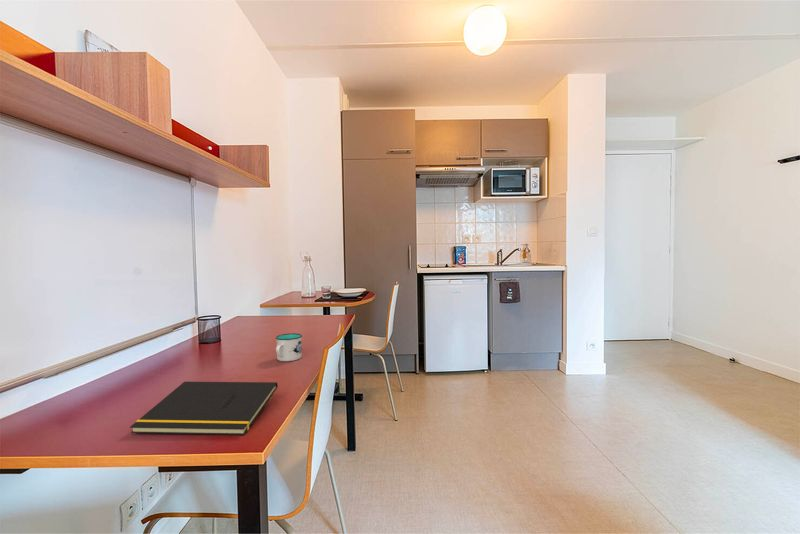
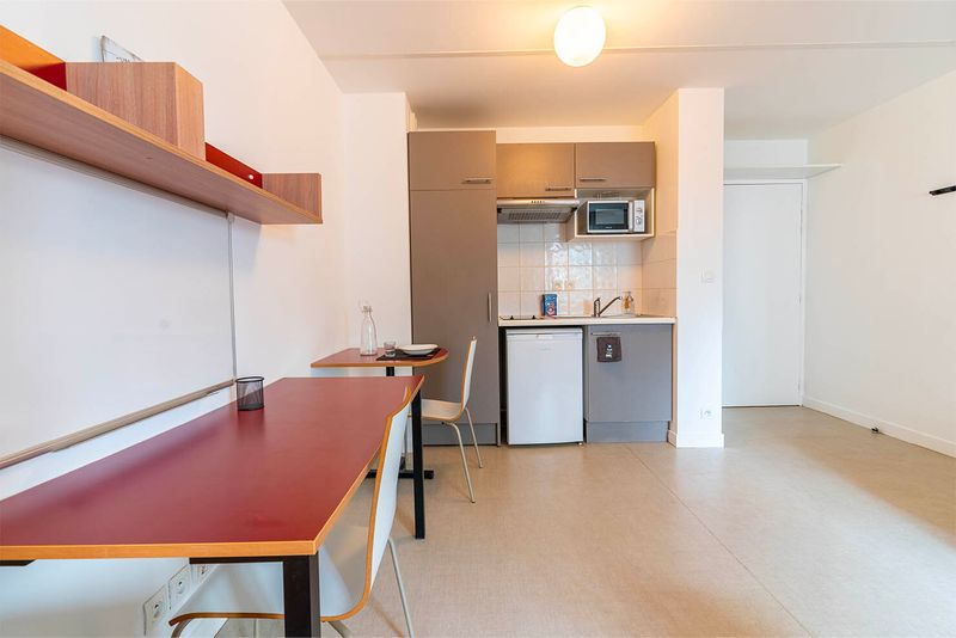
- mug (287, 348)
- notepad (211, 405)
